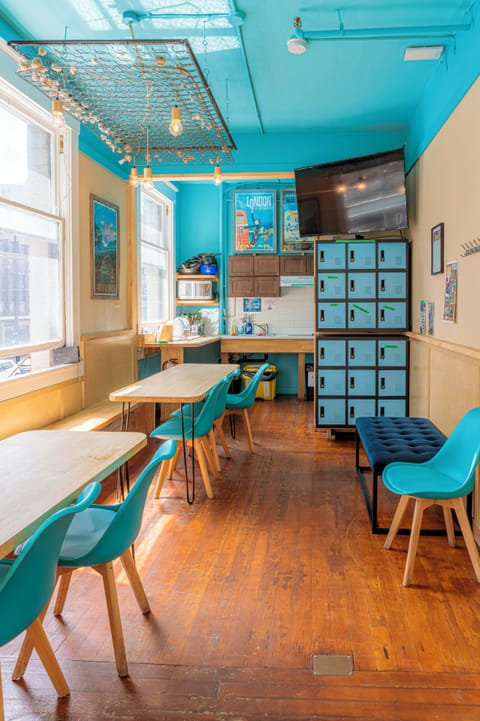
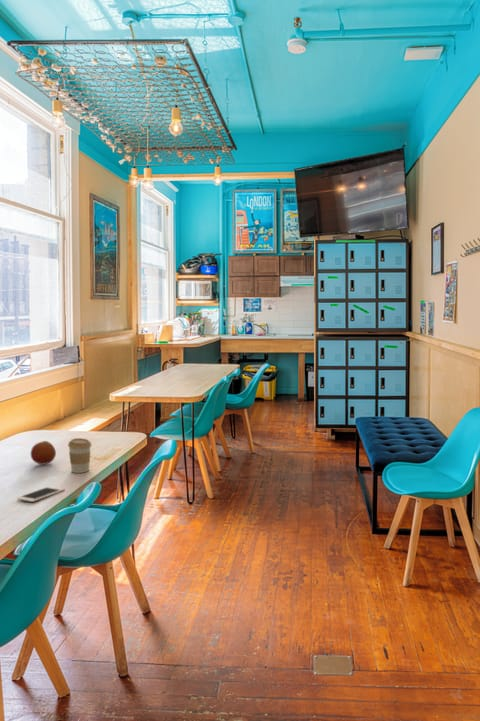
+ fruit (43, 452)
+ coffee cup (80, 455)
+ cell phone (41, 493)
